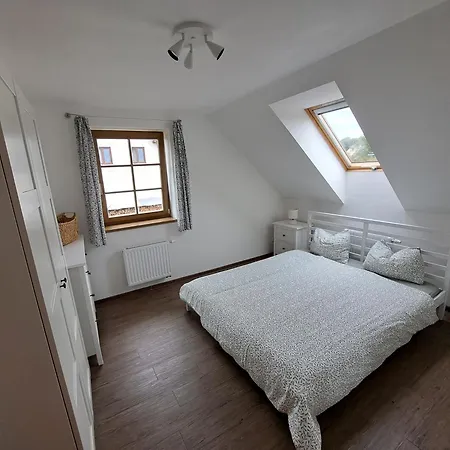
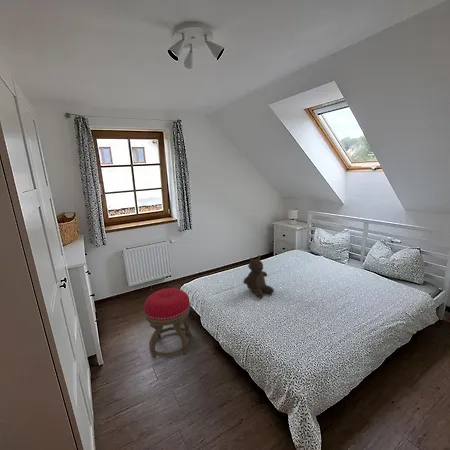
+ teddy bear (259, 275)
+ stool (169, 320)
